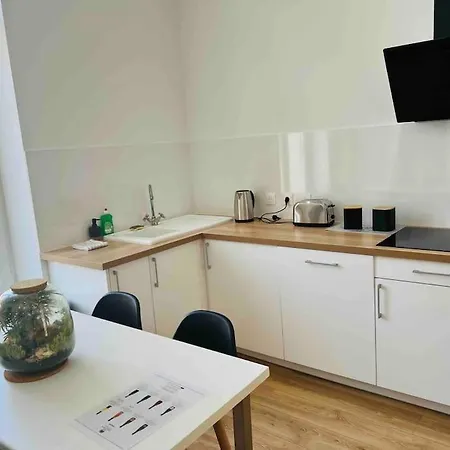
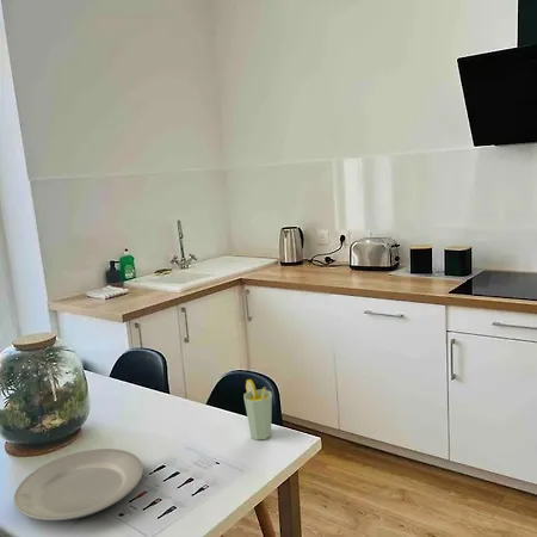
+ plate (81, 487)
+ cup (257, 407)
